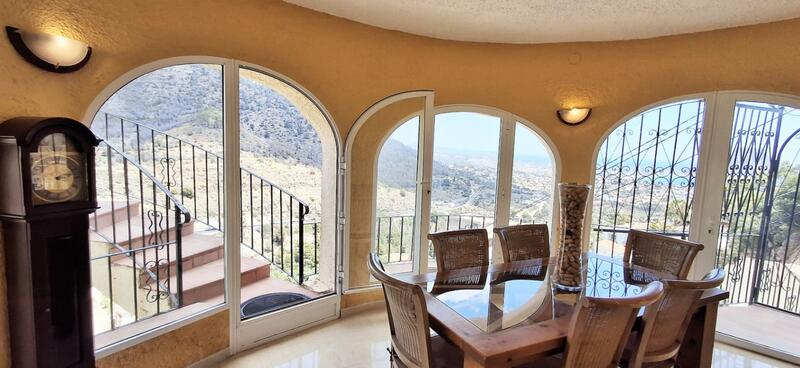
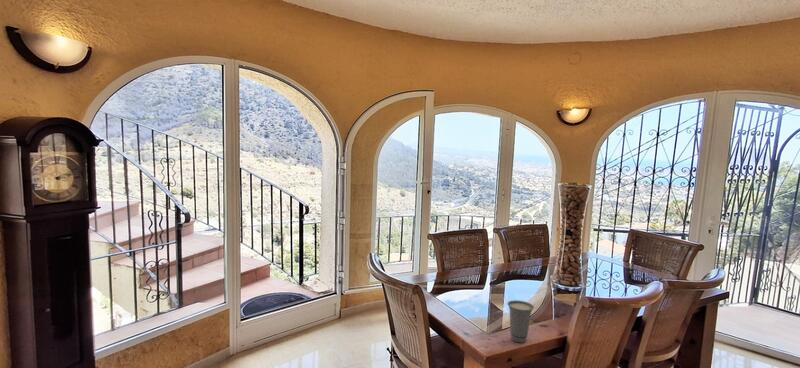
+ cup (519, 322)
